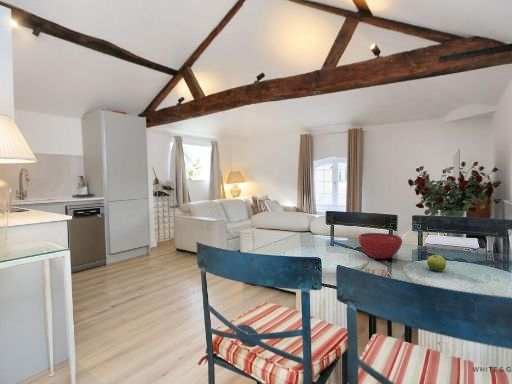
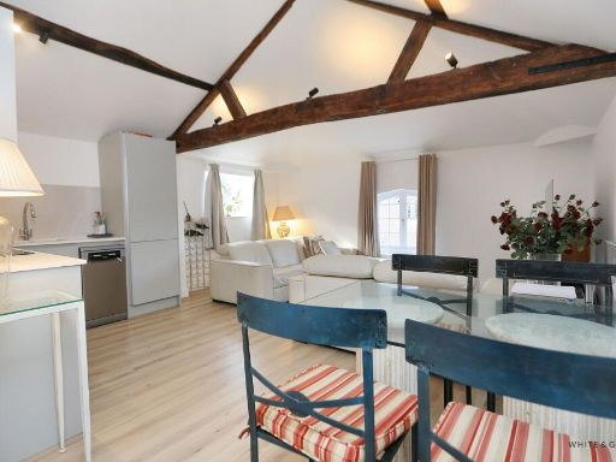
- bowl (379, 247)
- fruit (436, 262)
